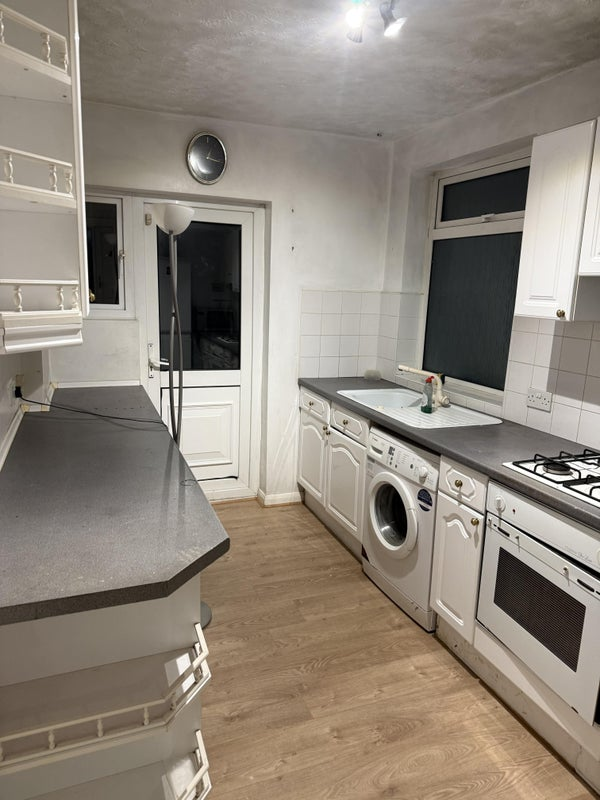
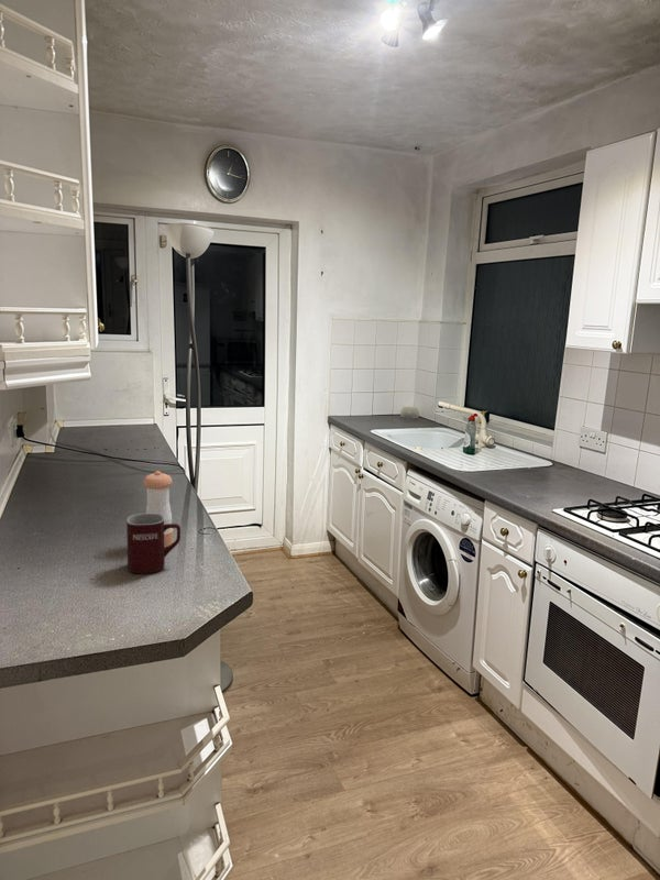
+ pepper shaker (158, 507)
+ mug (154, 542)
